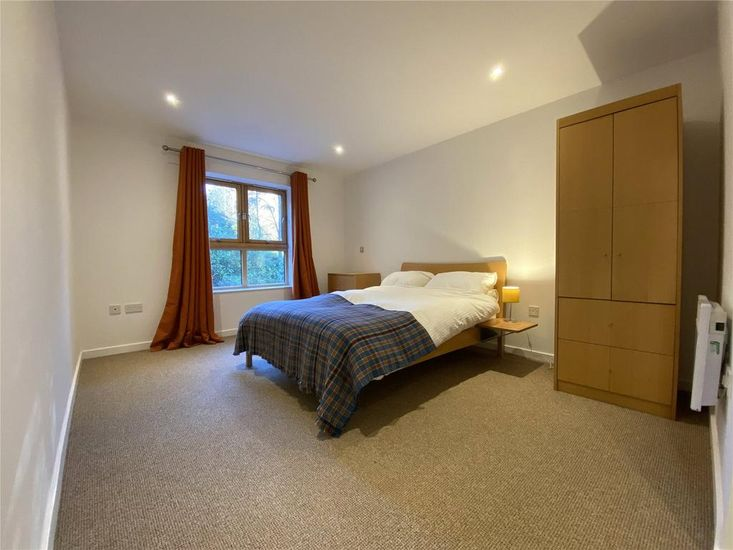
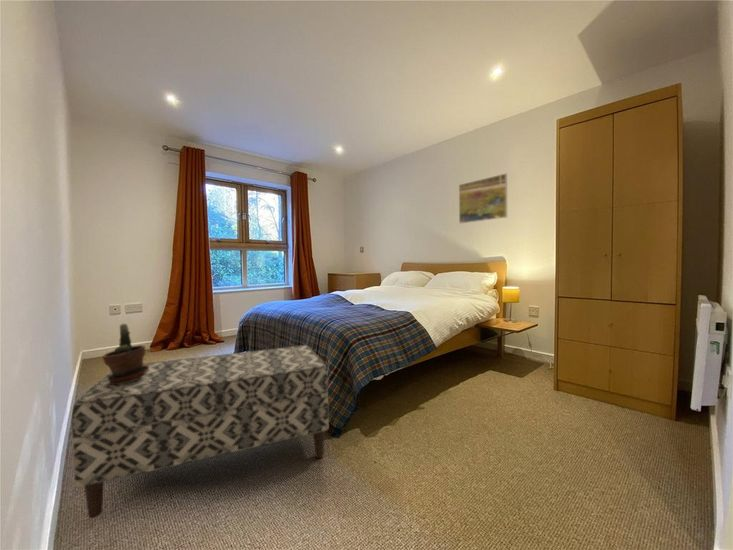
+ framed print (481, 200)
+ potted plant (126, 352)
+ bench (222, 412)
